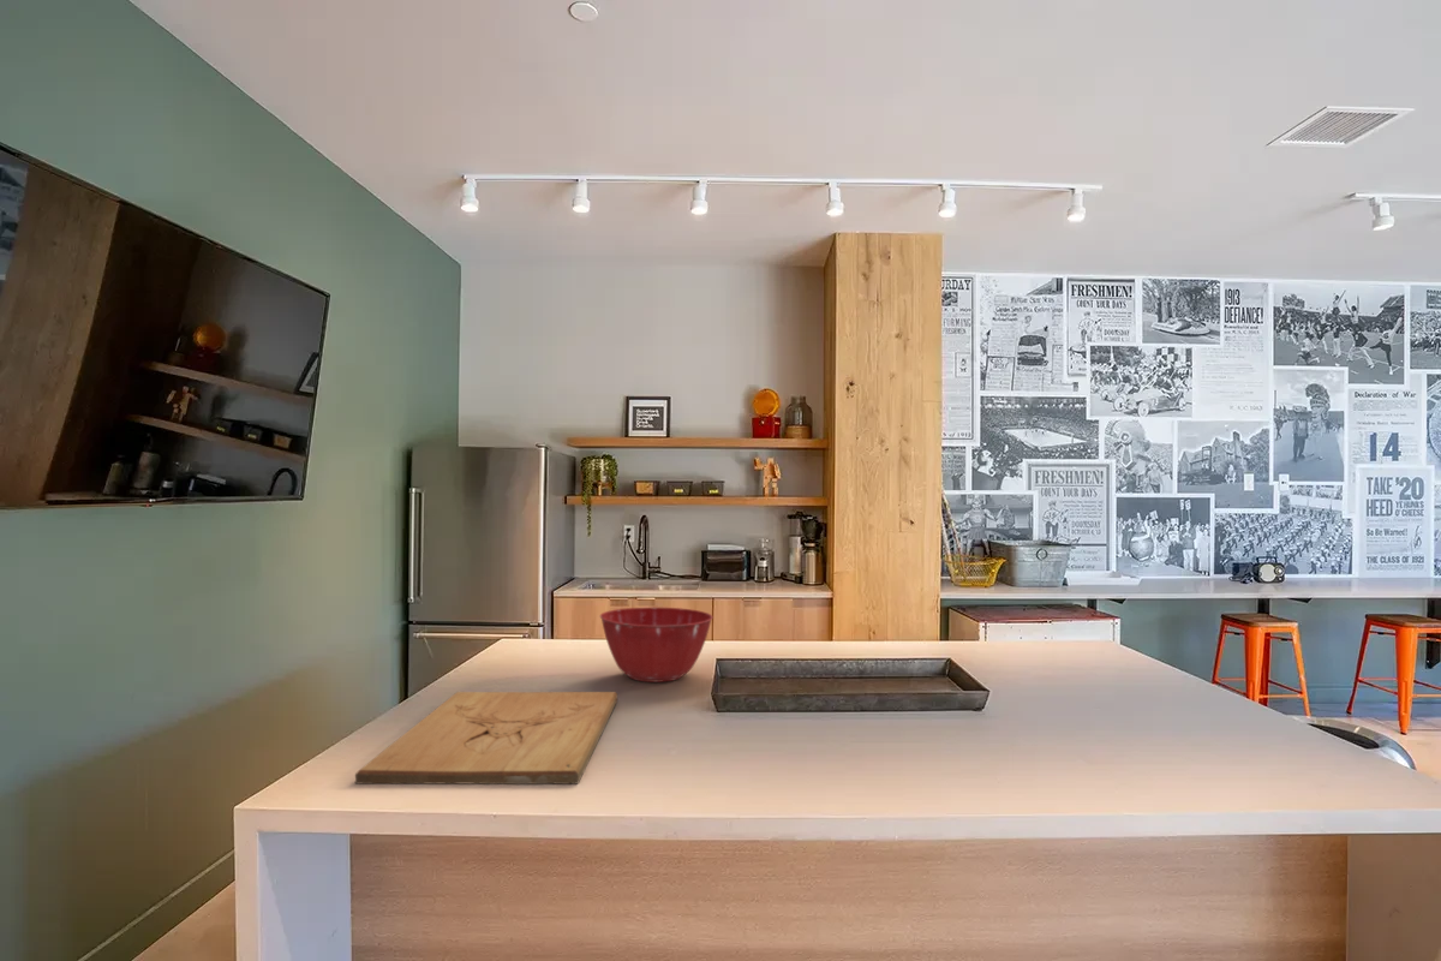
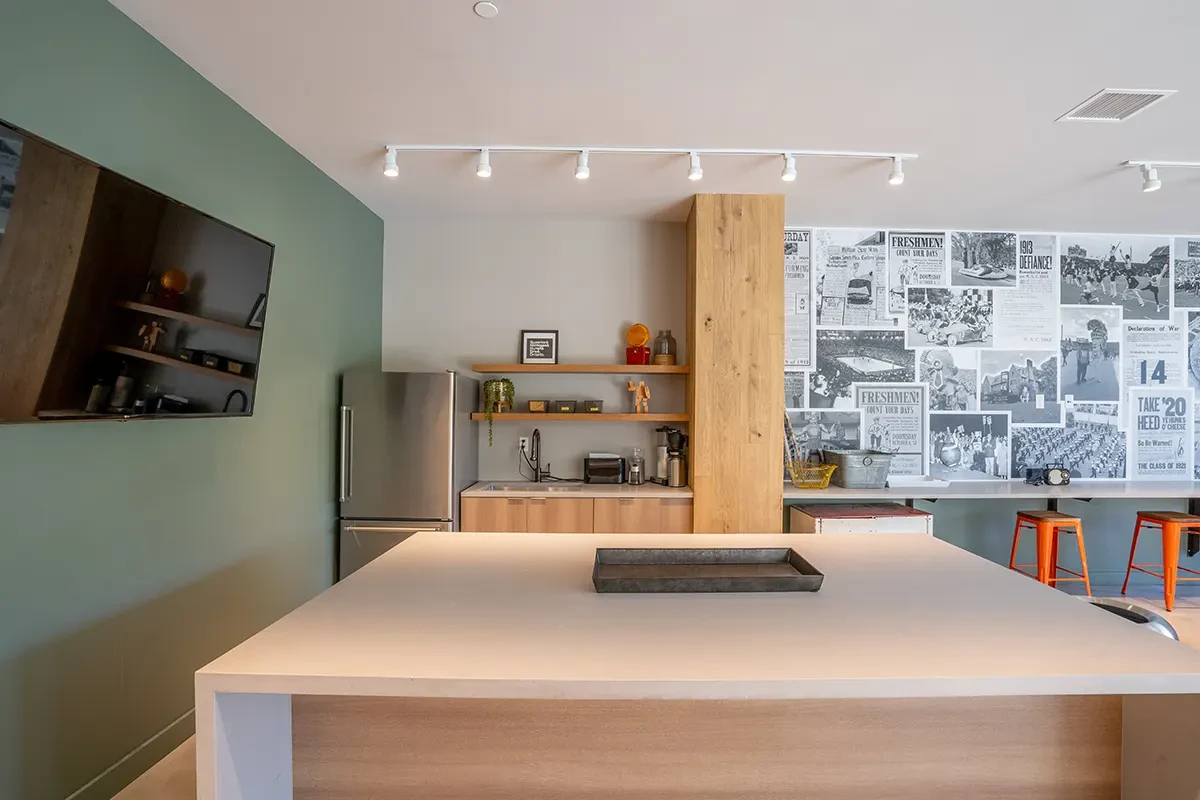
- cutting board (507, 729)
- mixing bowl (656, 645)
